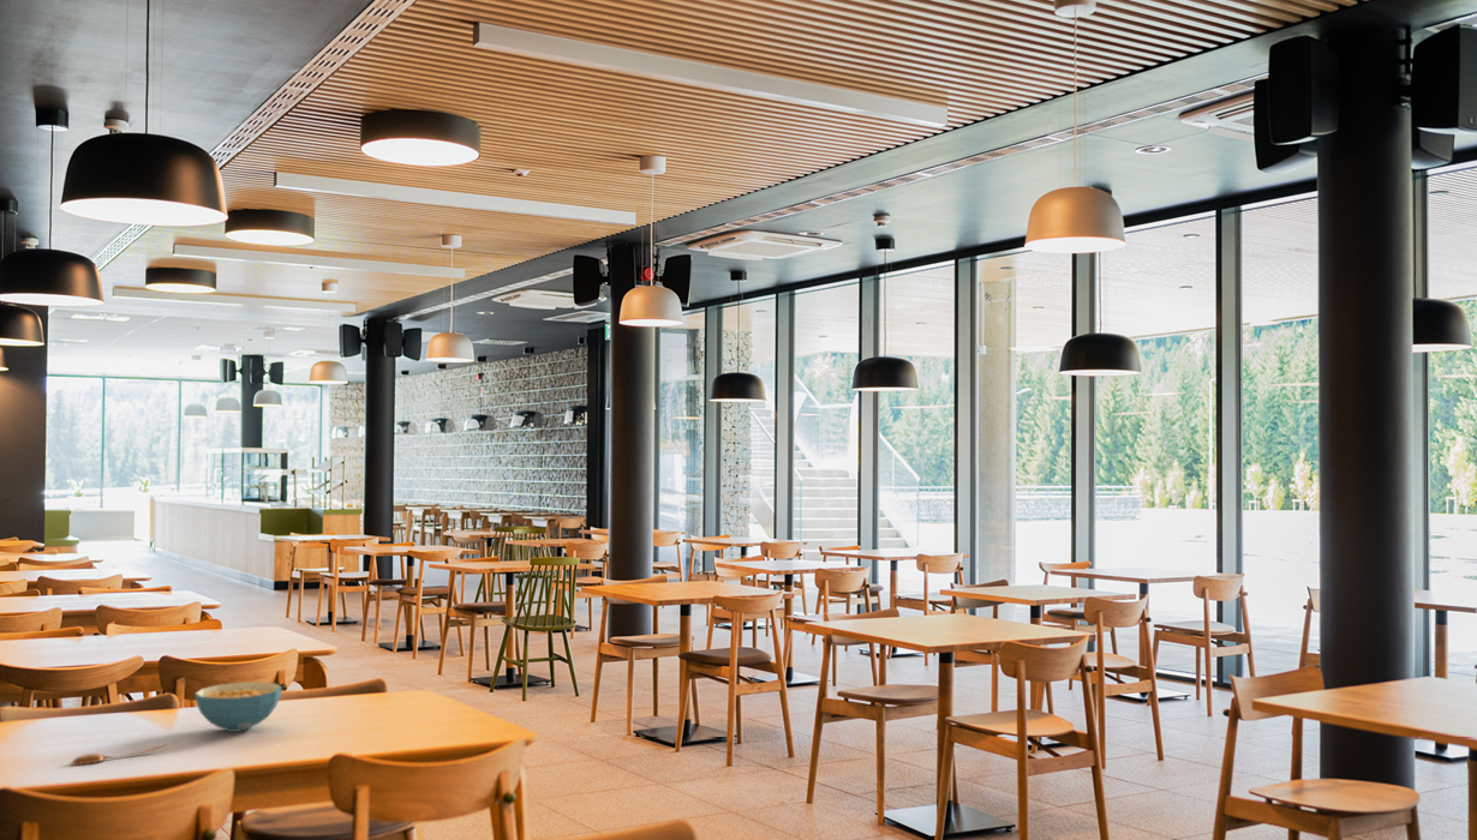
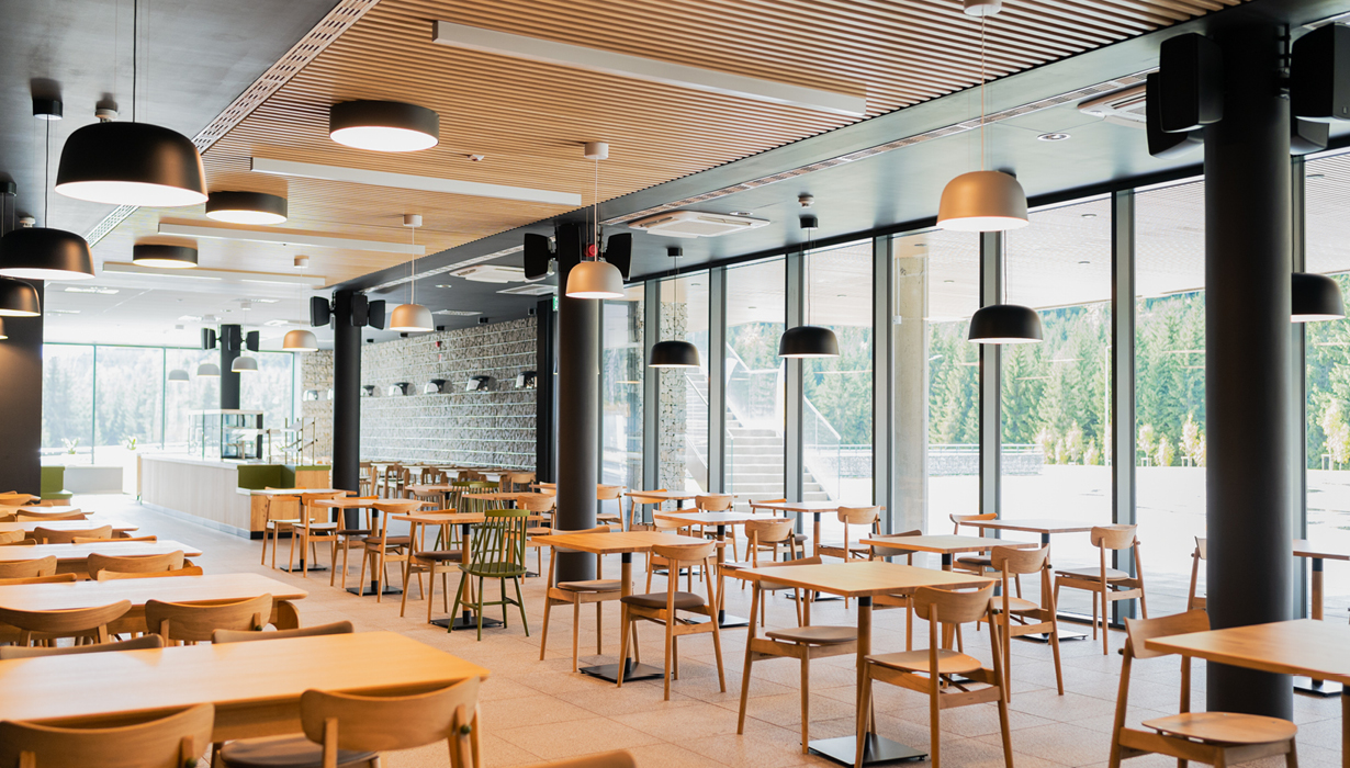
- cereal bowl (238, 709)
- spoon (118, 756)
